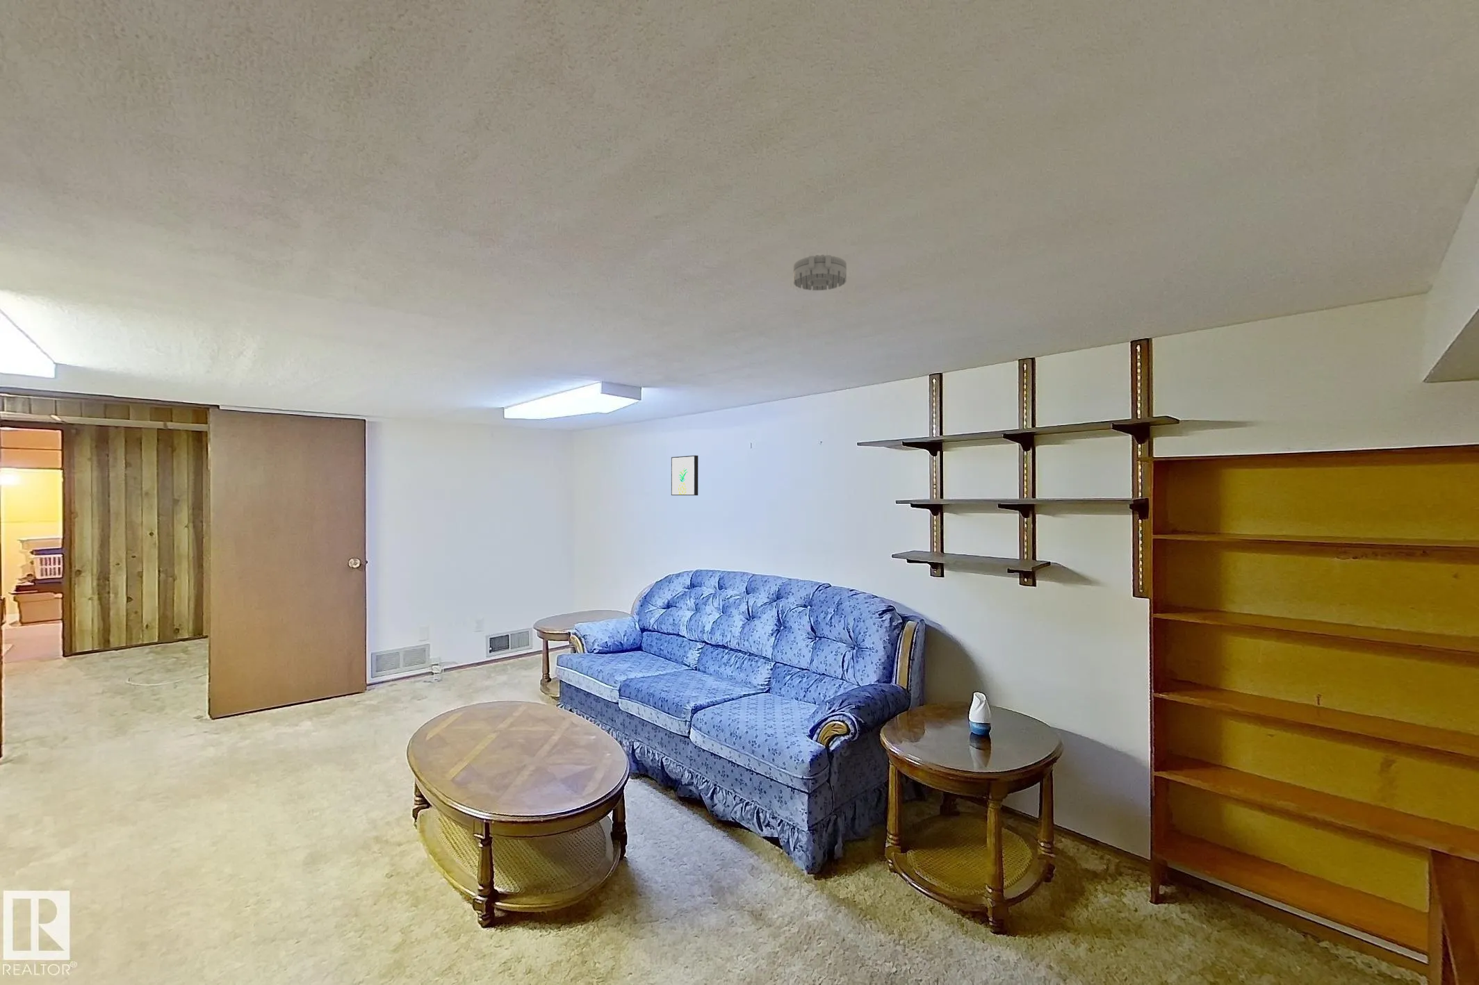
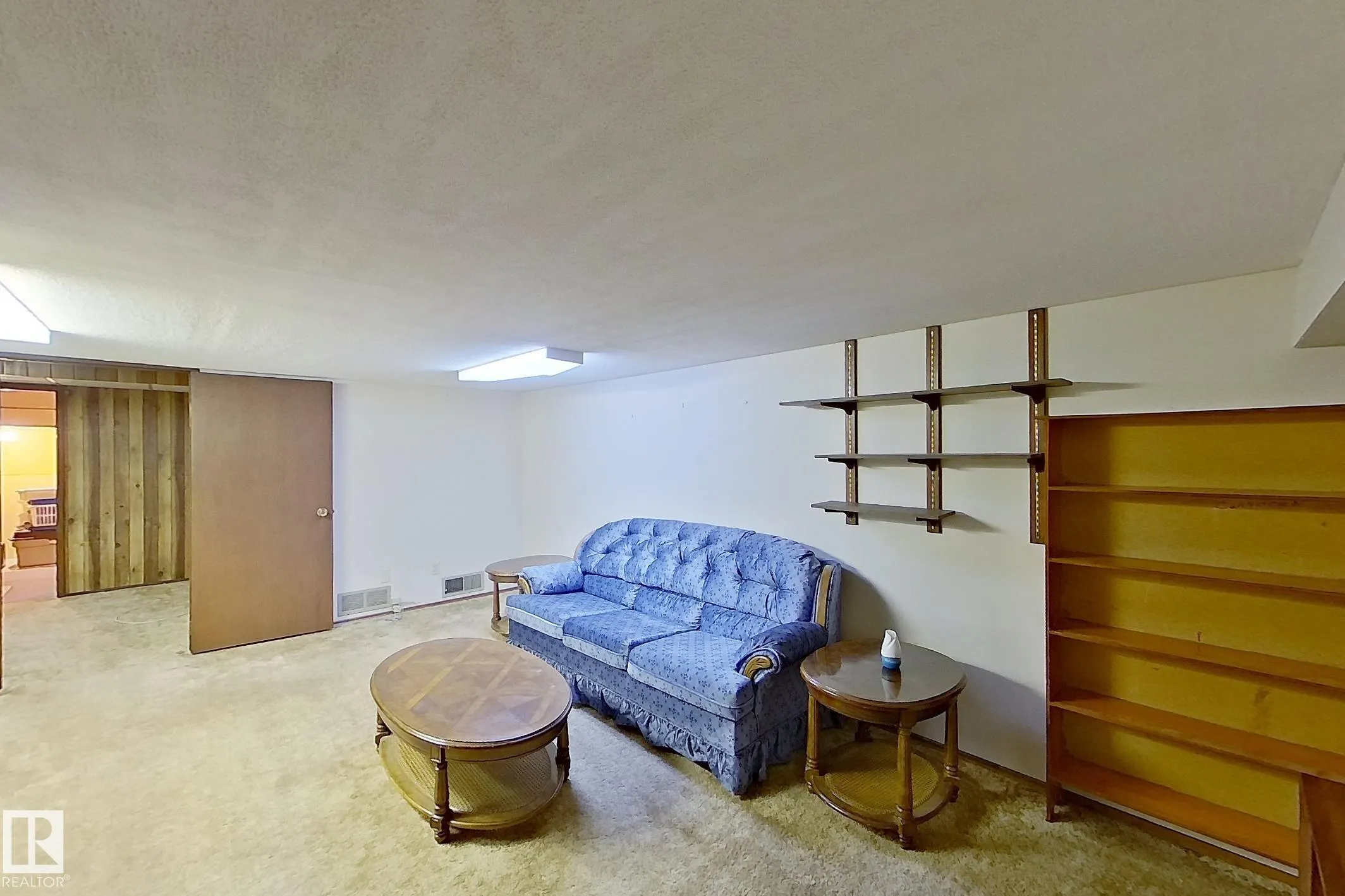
- smoke detector (819, 272)
- wall art (684, 476)
